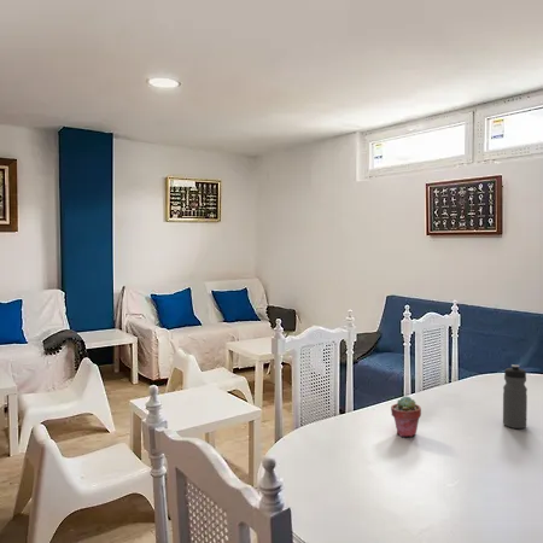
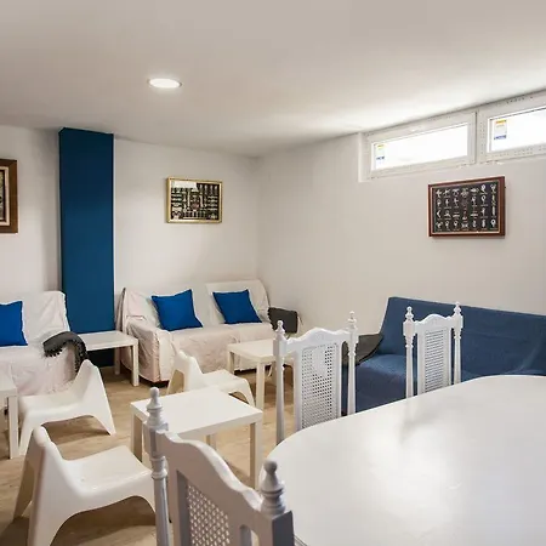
- potted succulent (405, 414)
- water bottle (514, 395)
